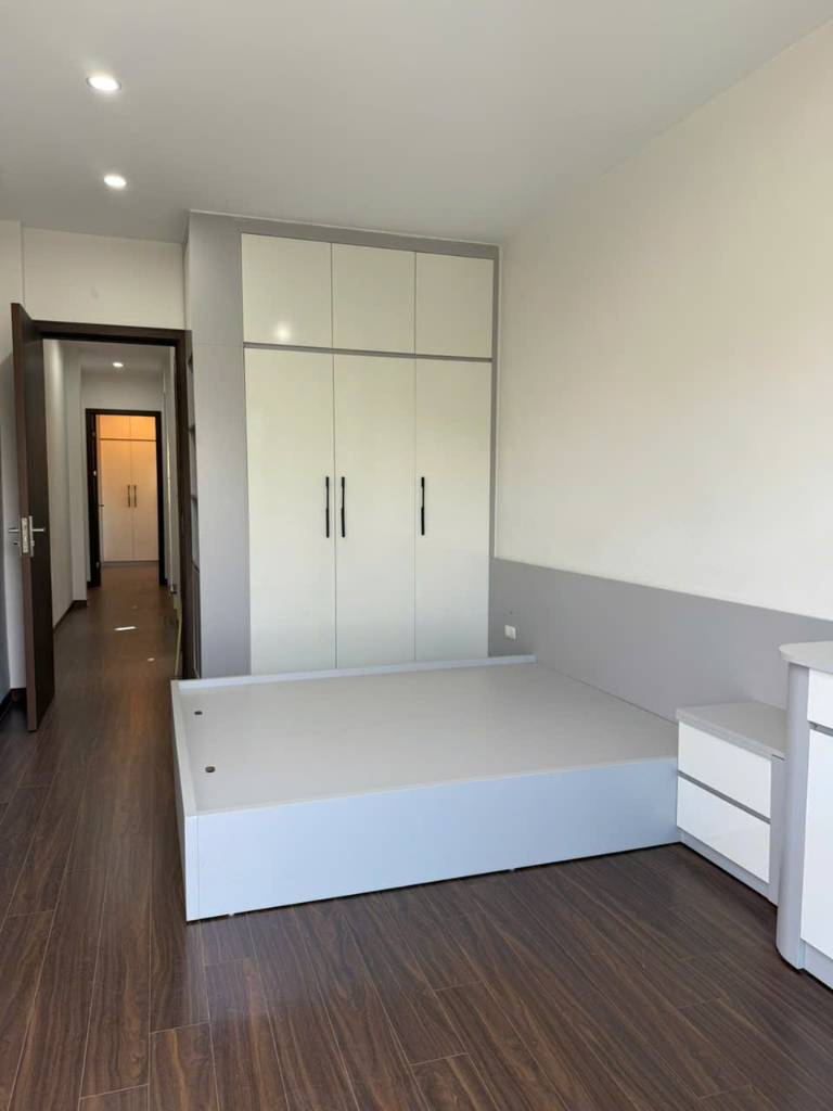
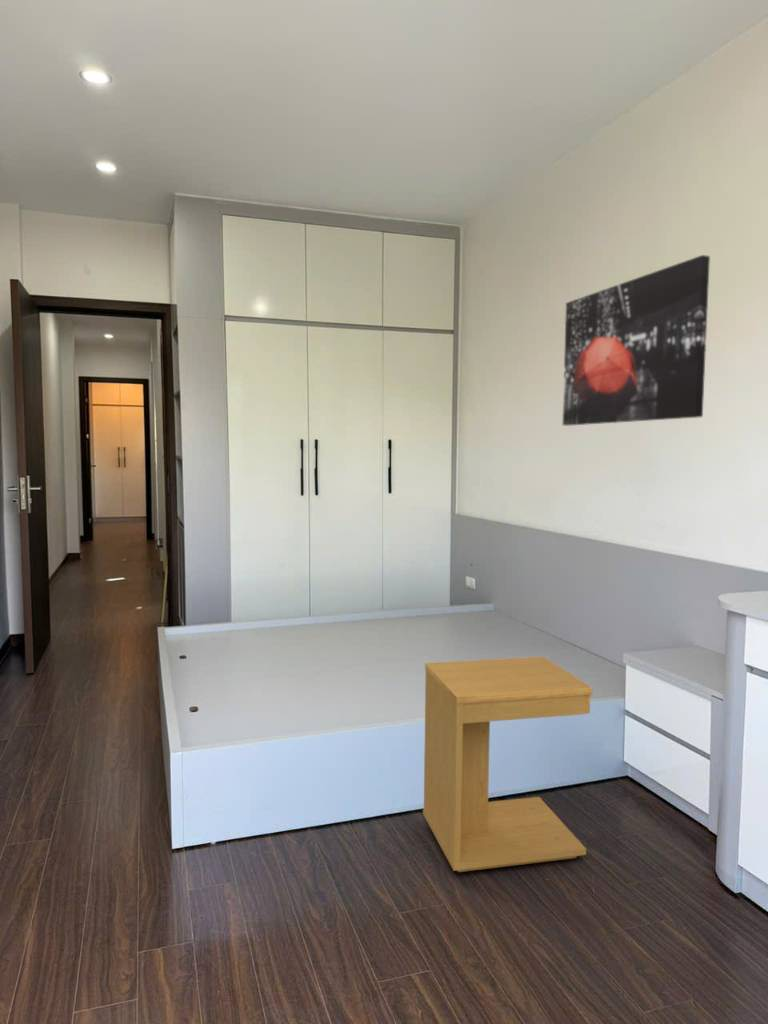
+ side table (488, 759)
+ wall art (625, 352)
